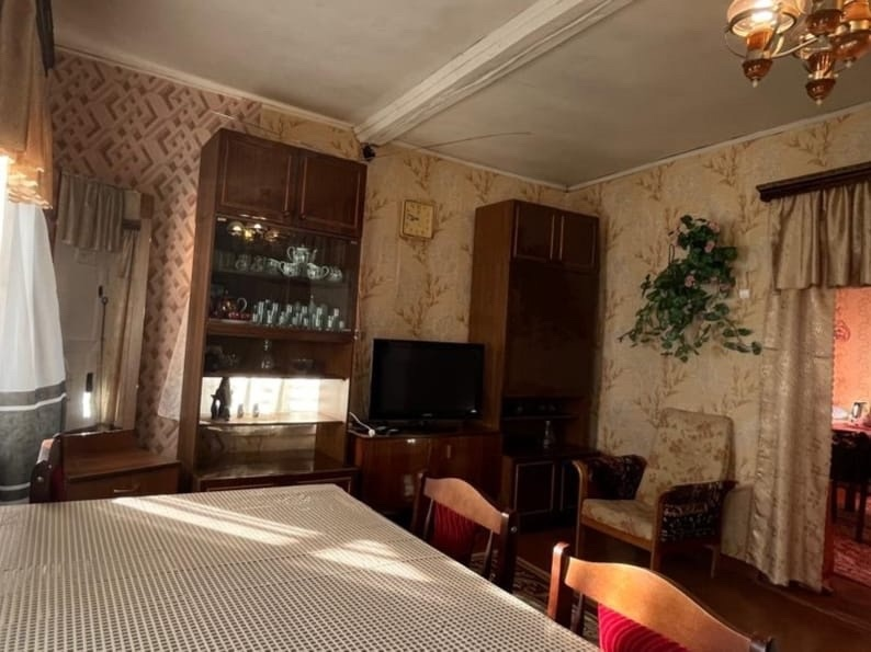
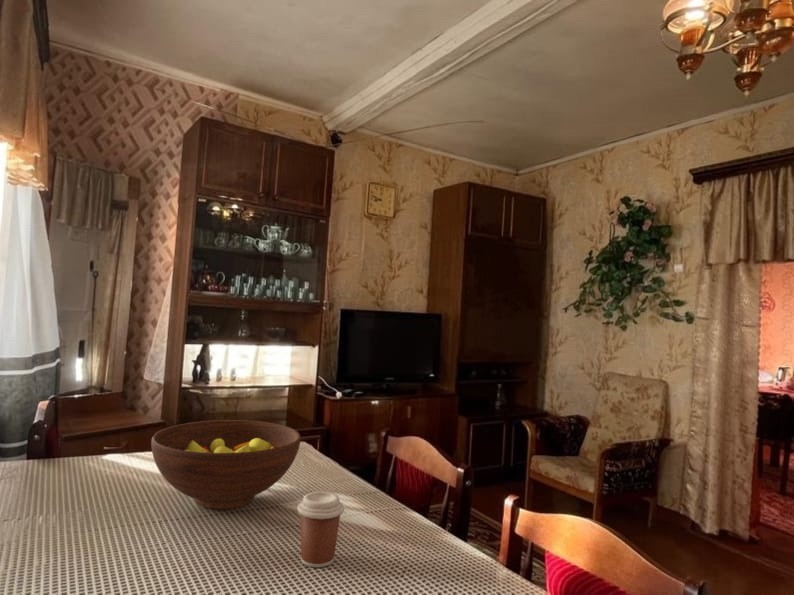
+ fruit bowl (227, 467)
+ coffee cup (319, 528)
